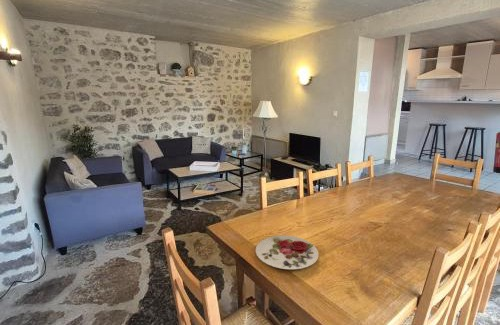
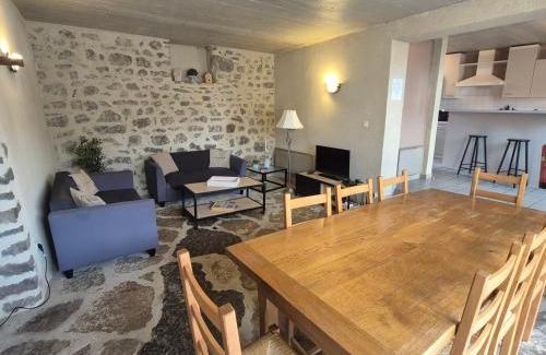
- plate (286, 250)
